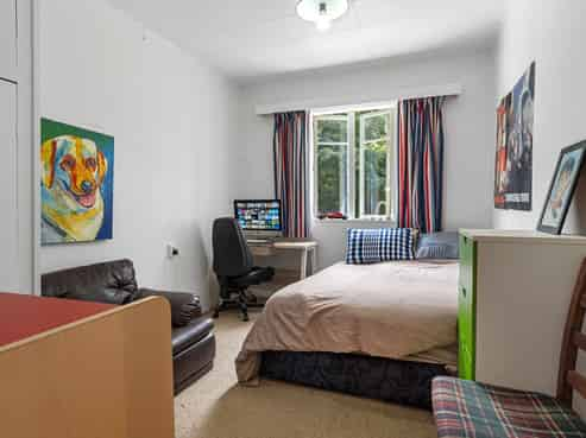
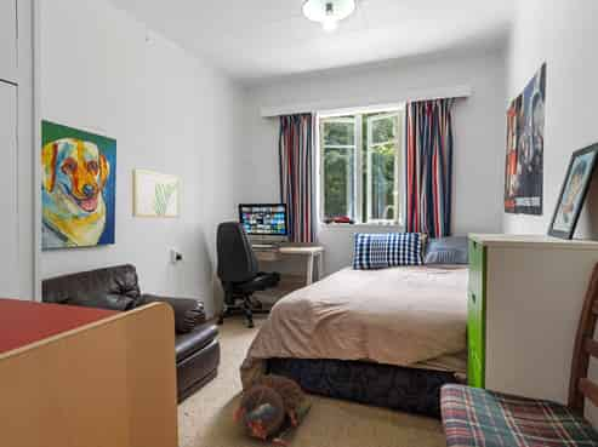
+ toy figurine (272, 399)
+ wall art (156, 195)
